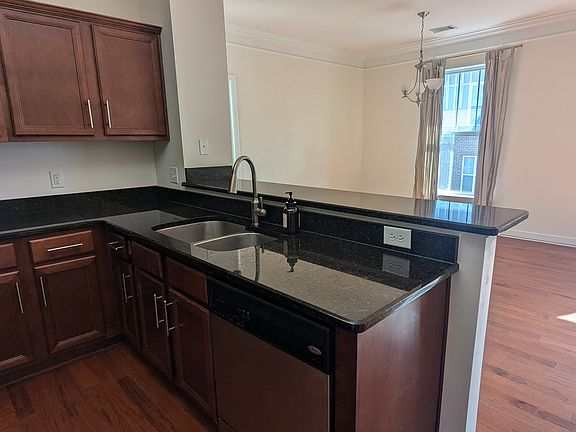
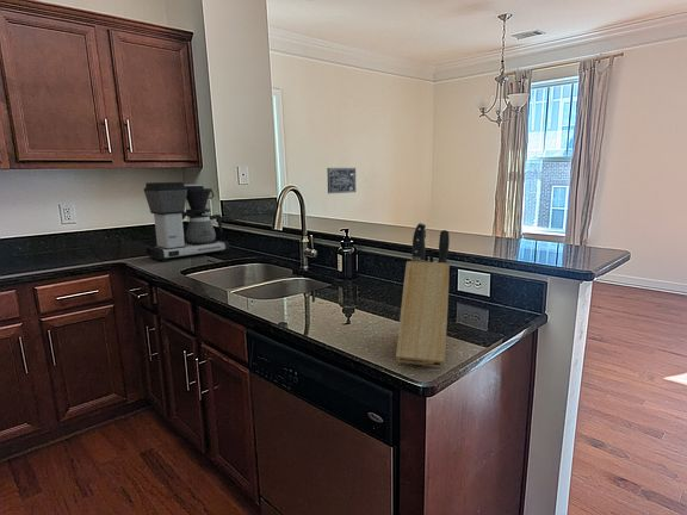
+ wall art (341, 180)
+ knife block (426, 286)
+ coffee maker (187, 216)
